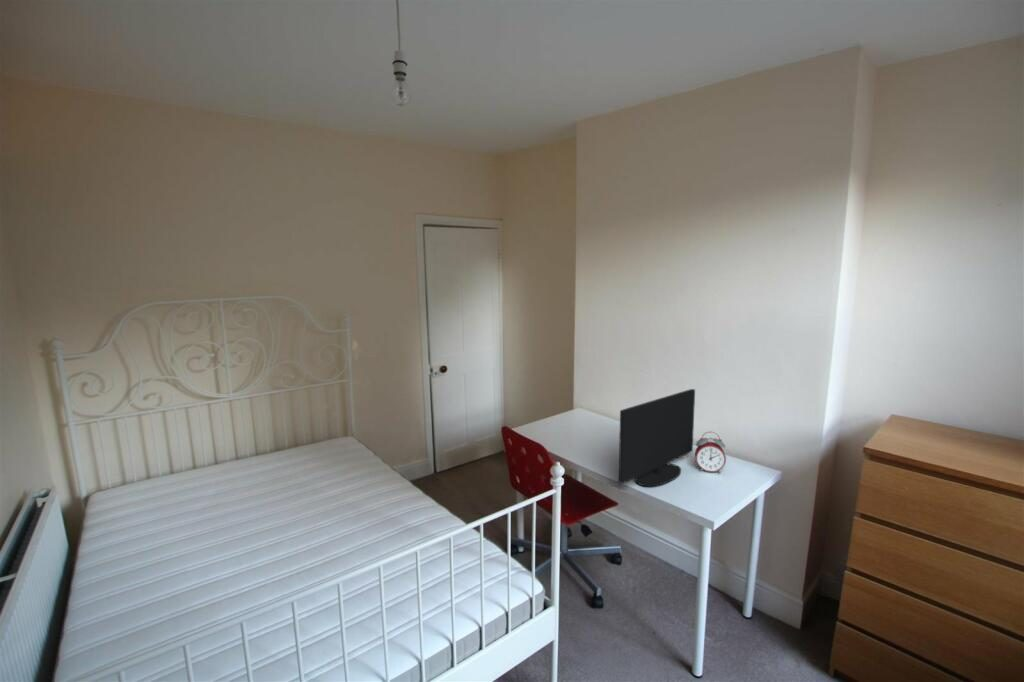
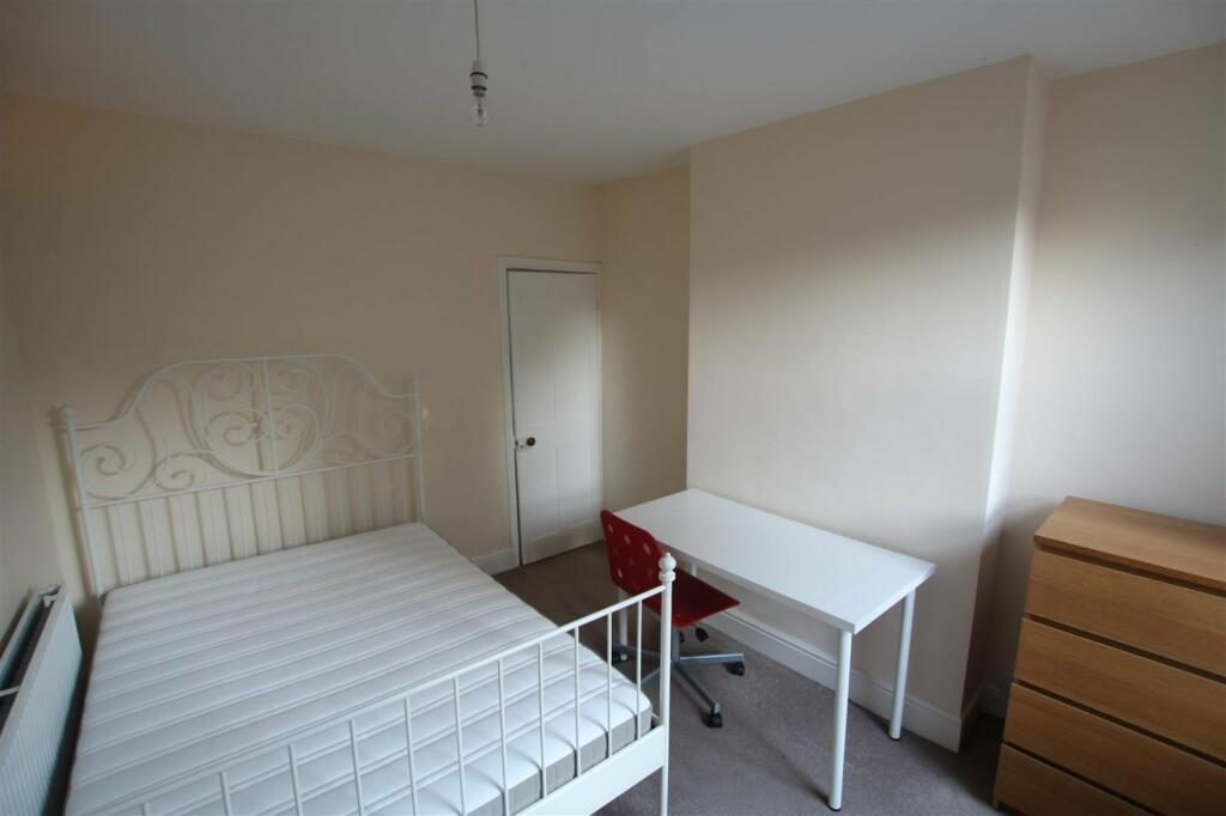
- alarm clock (710, 451)
- monitor (659, 438)
